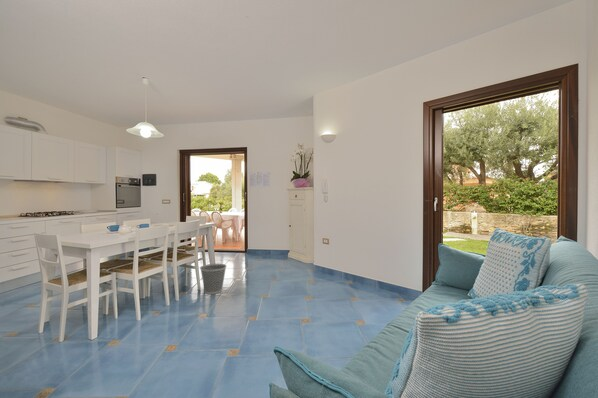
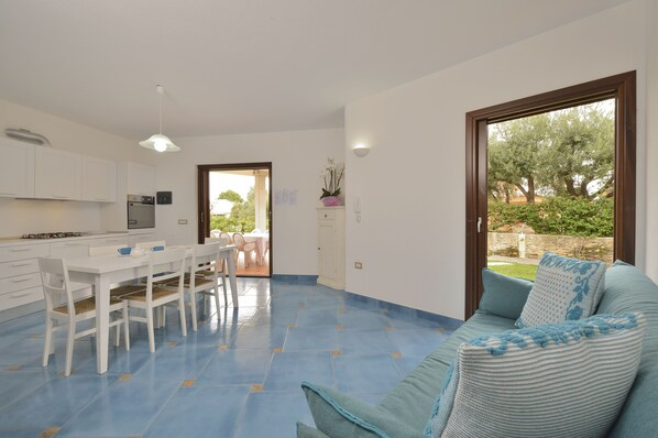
- wastebasket (213, 278)
